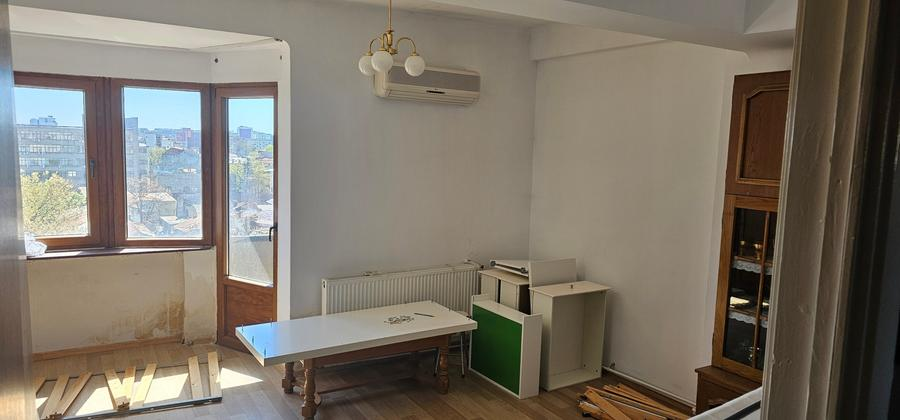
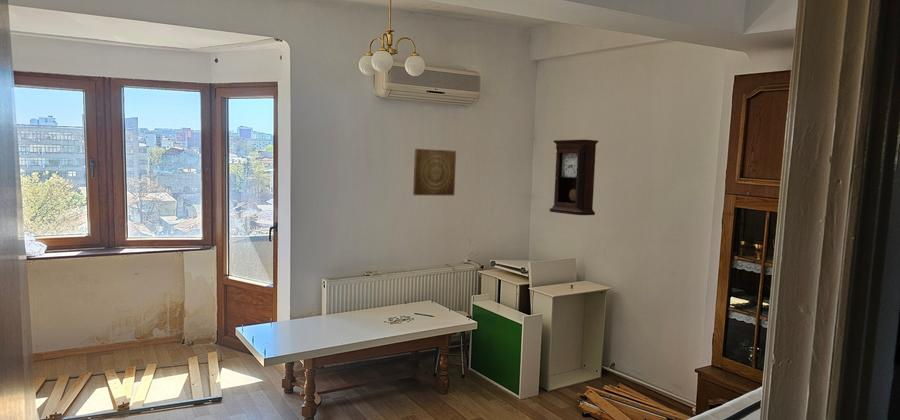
+ pendulum clock (571, 177)
+ wall art (435, 172)
